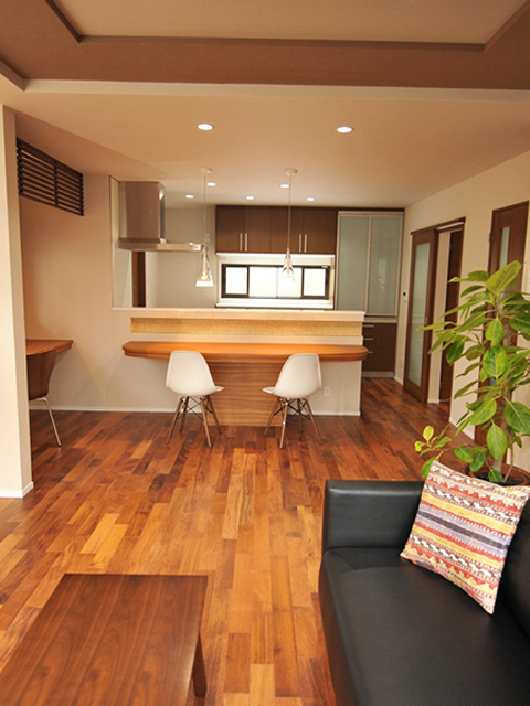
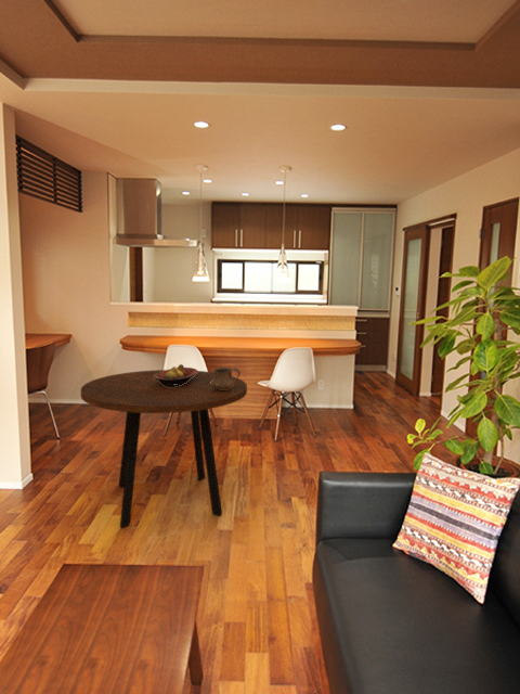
+ fruit bowl (176, 373)
+ pottery (224, 377)
+ dining table (193, 436)
